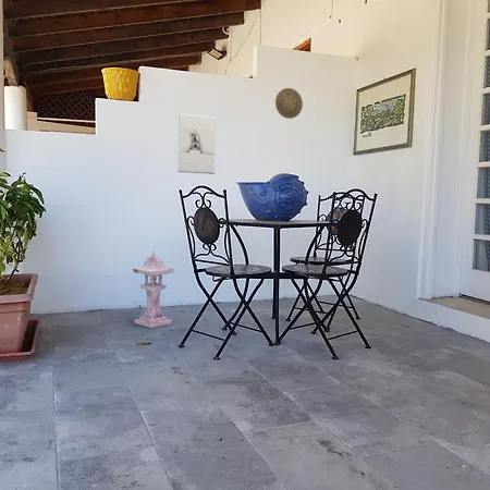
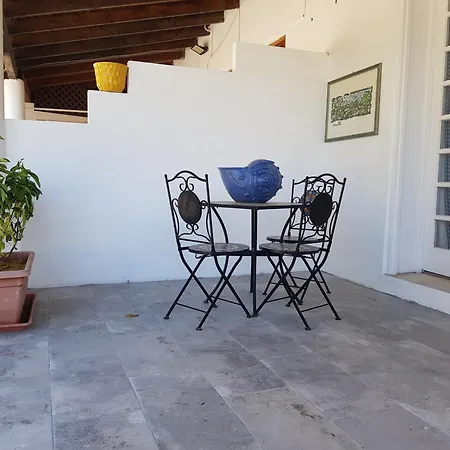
- wall sculpture (196, 144)
- lantern (152, 287)
- decorative plate (289, 102)
